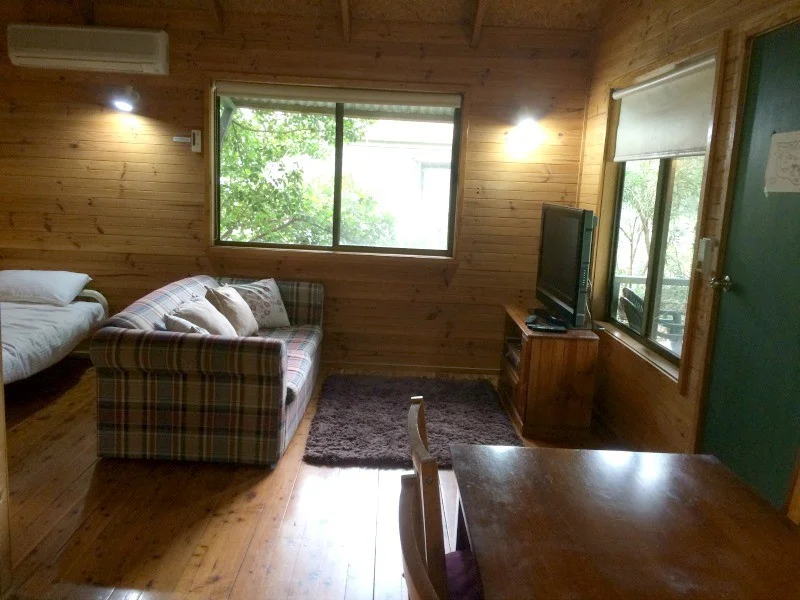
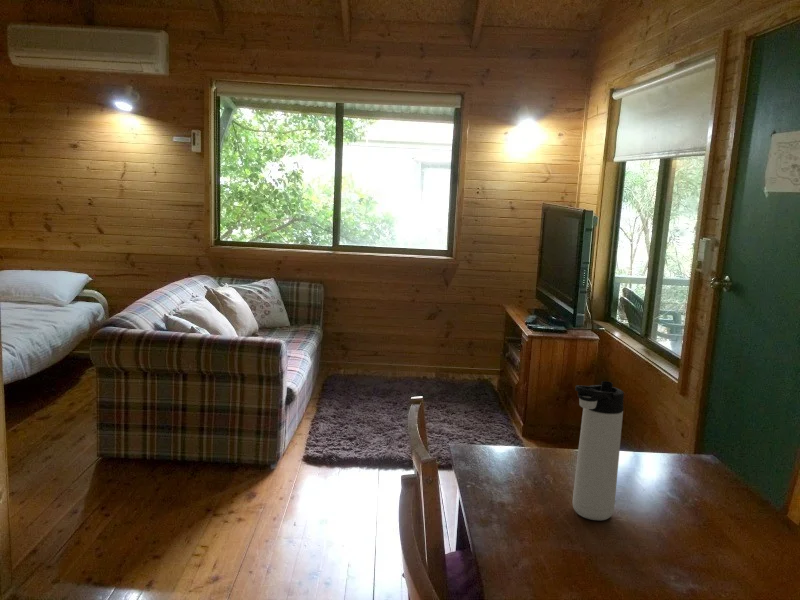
+ thermos bottle (593, 450)
